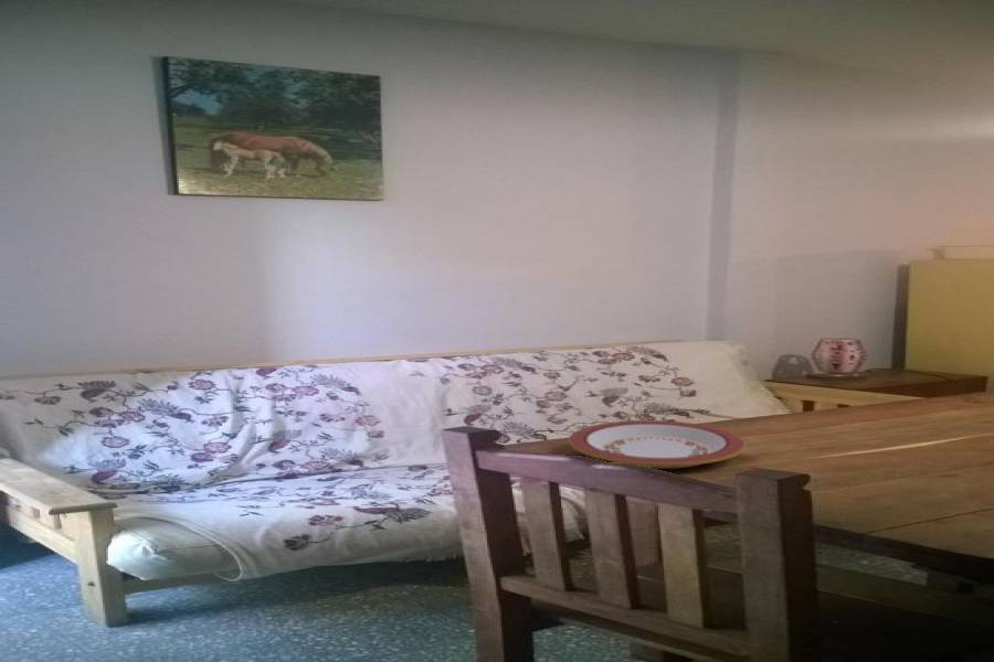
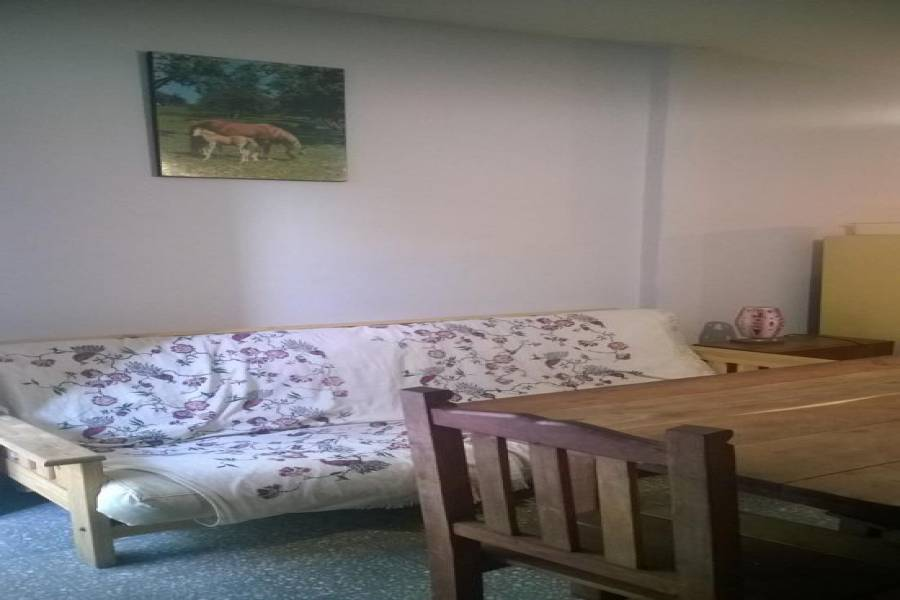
- plate (655, 447)
